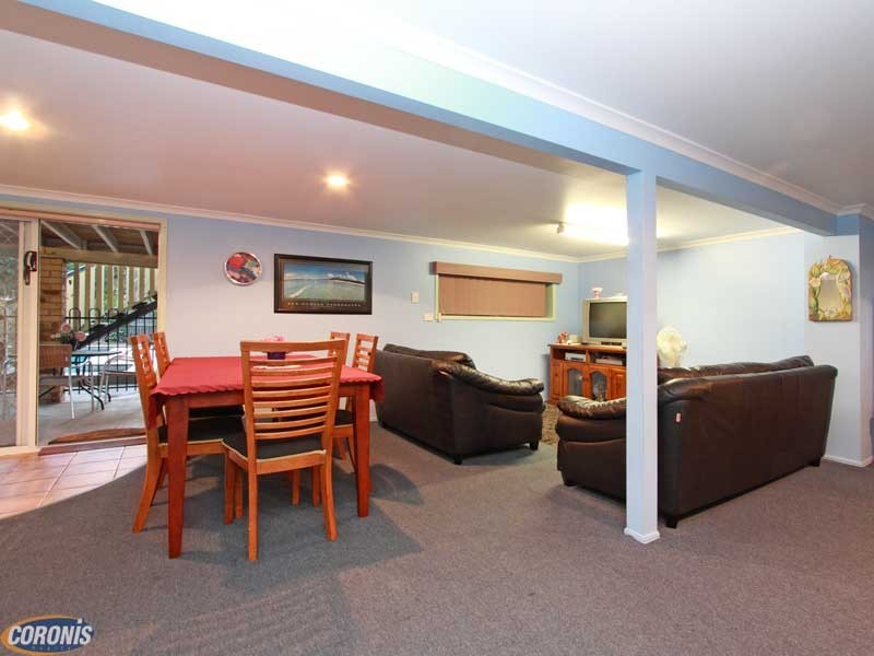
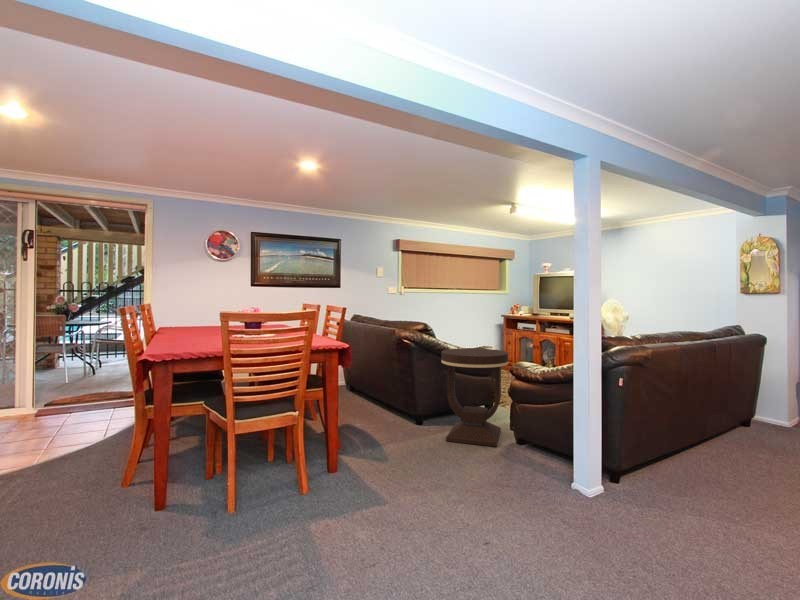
+ side table (470, 406)
